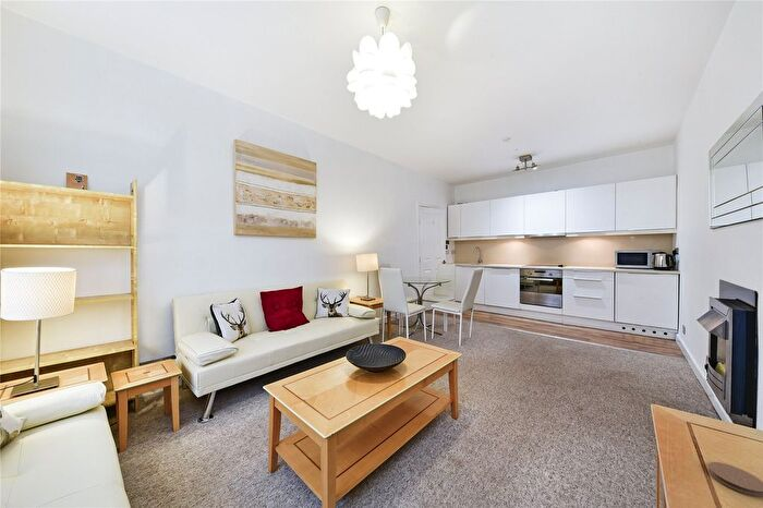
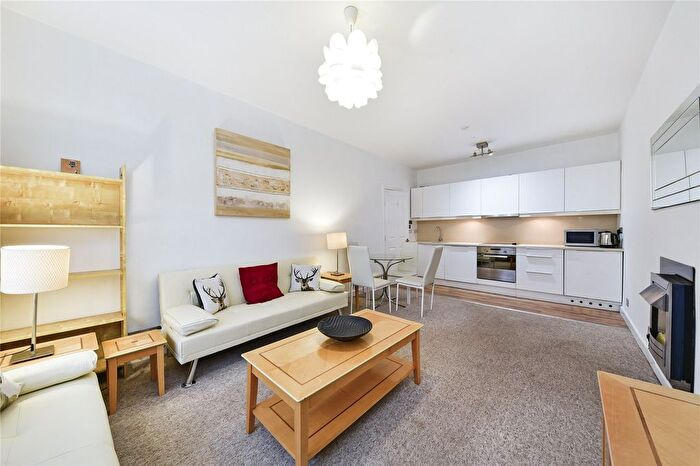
- coaster (736, 477)
